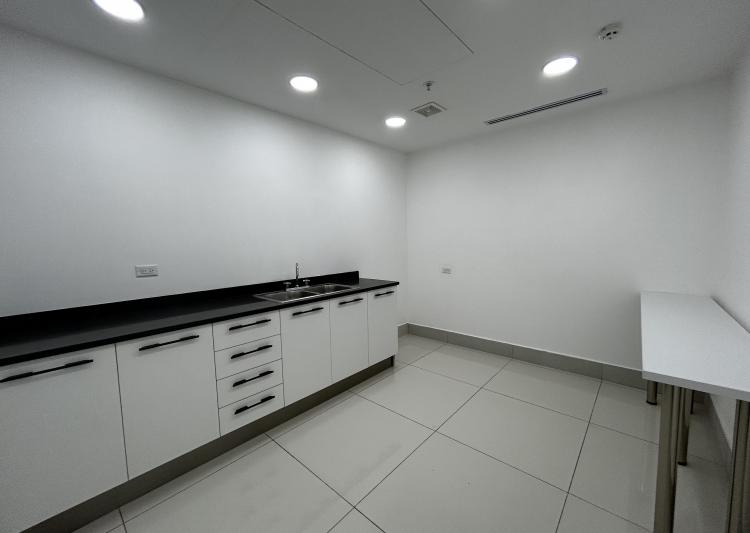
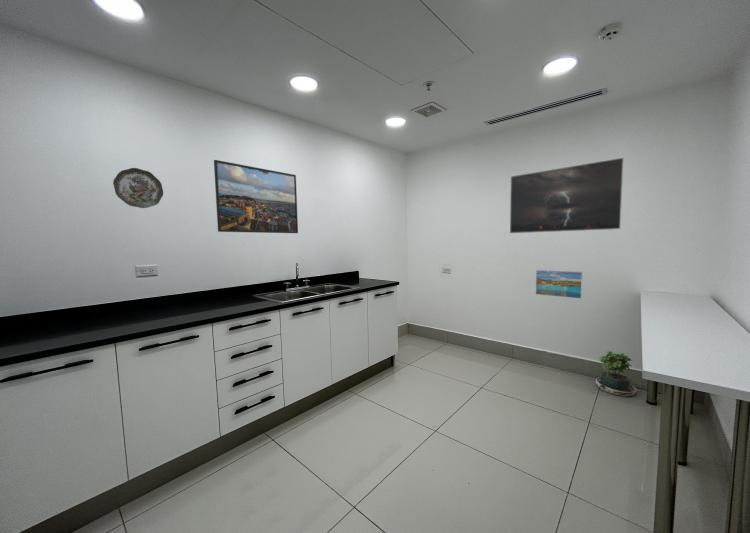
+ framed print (260, 200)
+ decorative plate (139, 188)
+ potted plant (614, 370)
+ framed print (557, 283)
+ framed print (560, 200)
